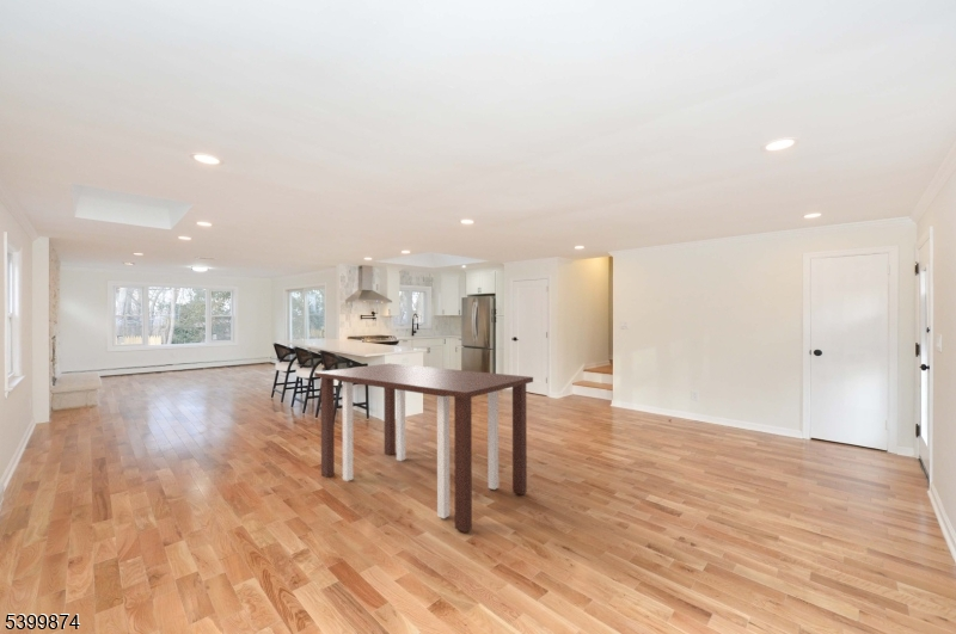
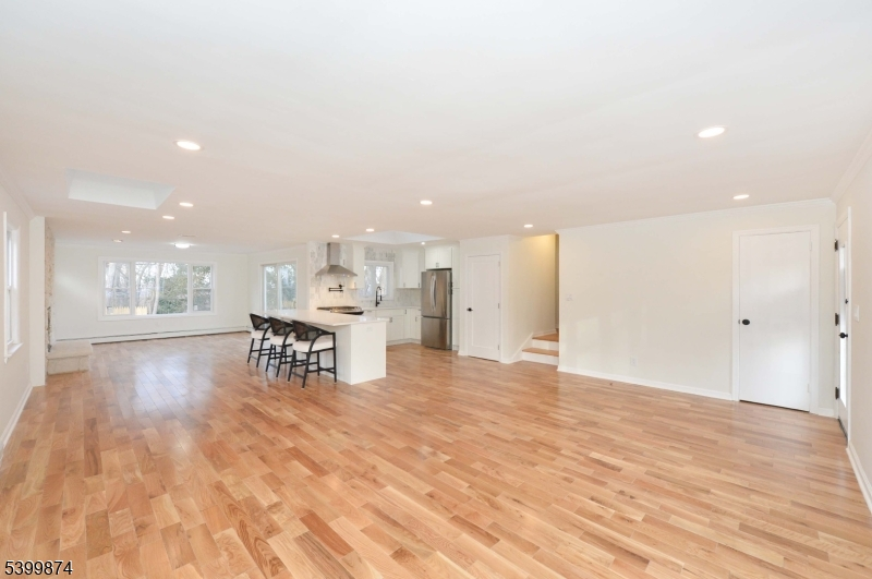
- dining table (404, 429)
